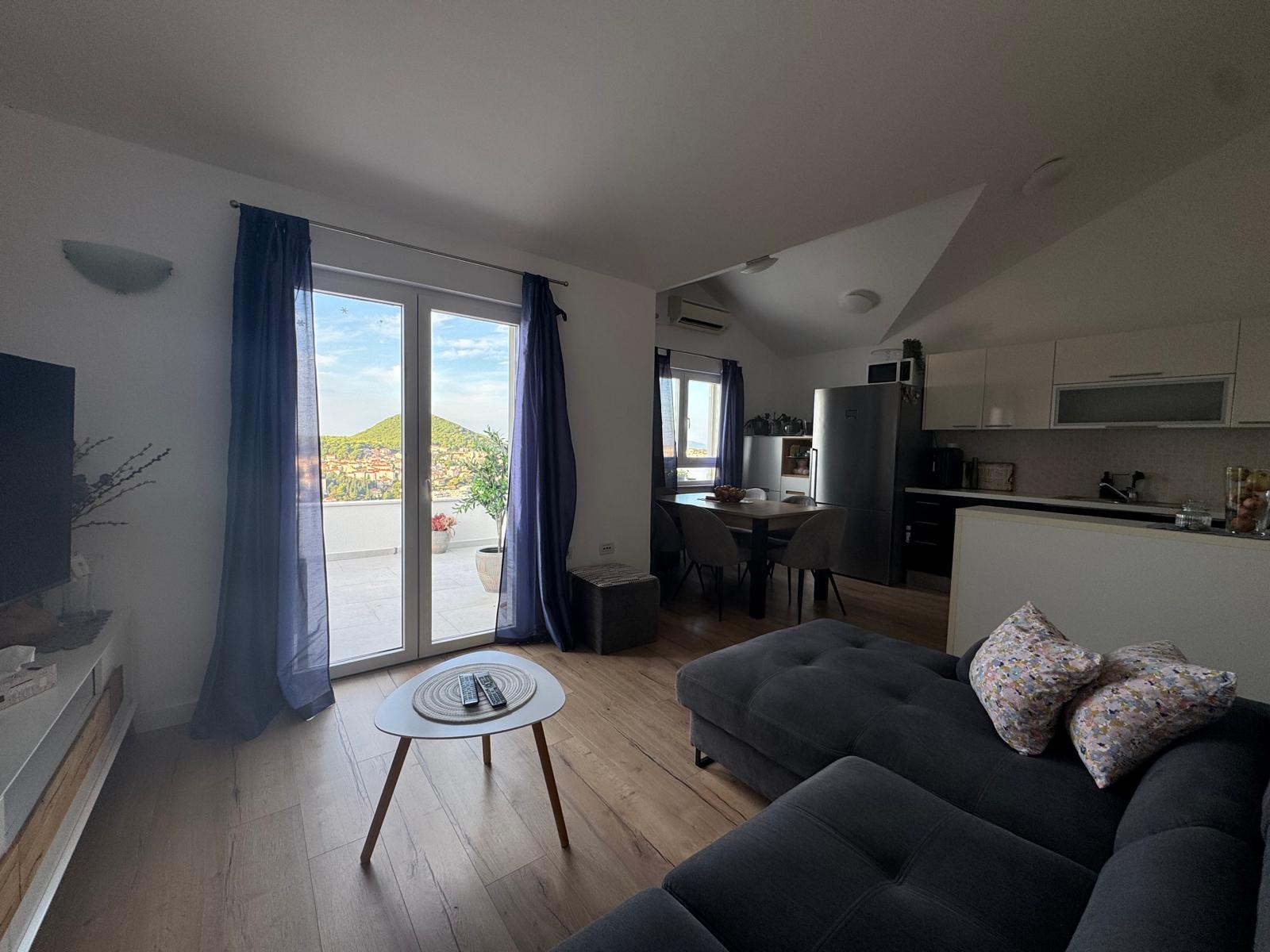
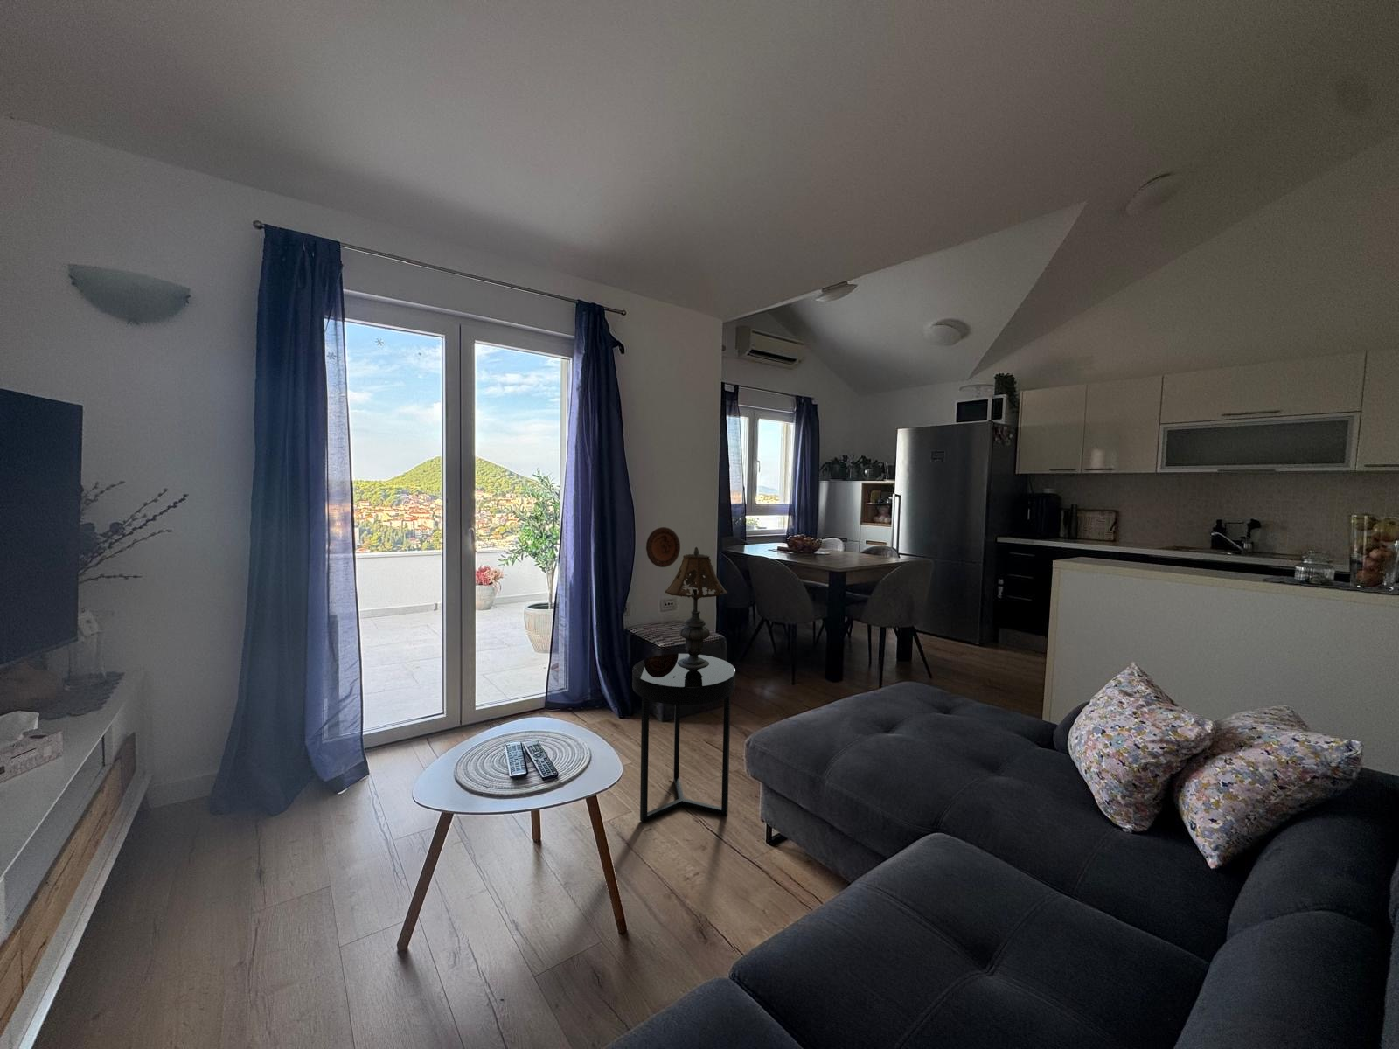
+ table lamp (693, 604)
+ decorative plate (663, 548)
+ side table (679, 737)
